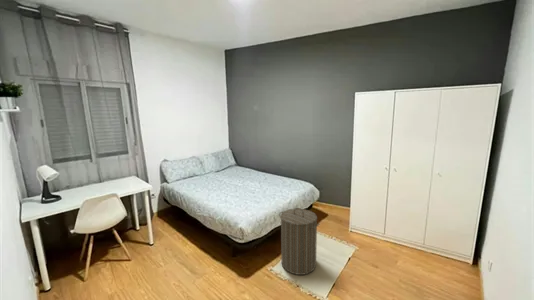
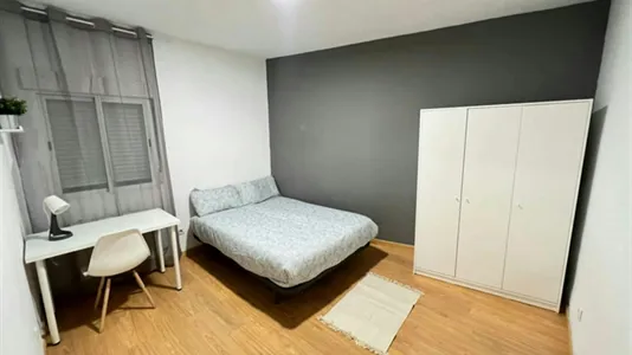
- laundry hamper (298, 236)
